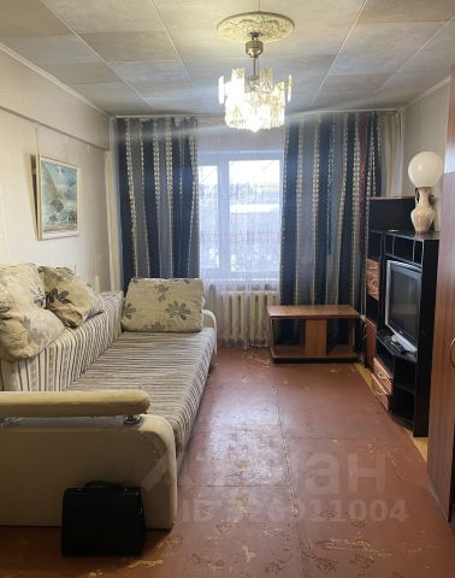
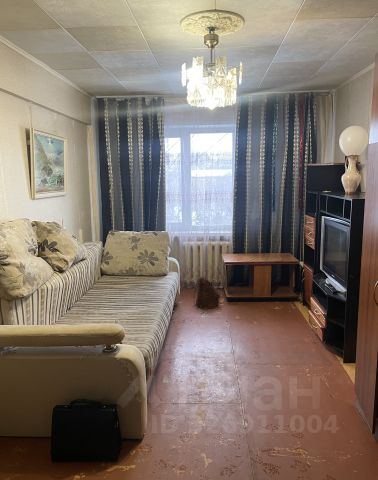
+ backpack (206, 290)
